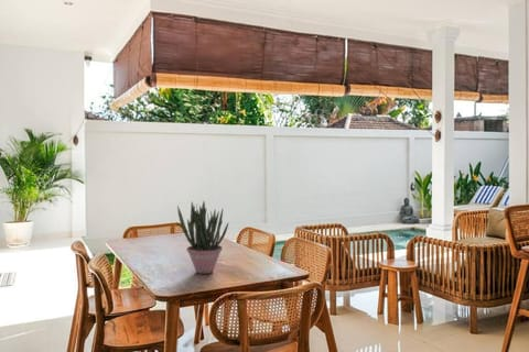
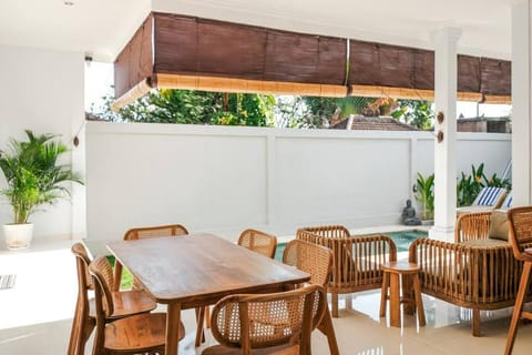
- potted plant (203, 237)
